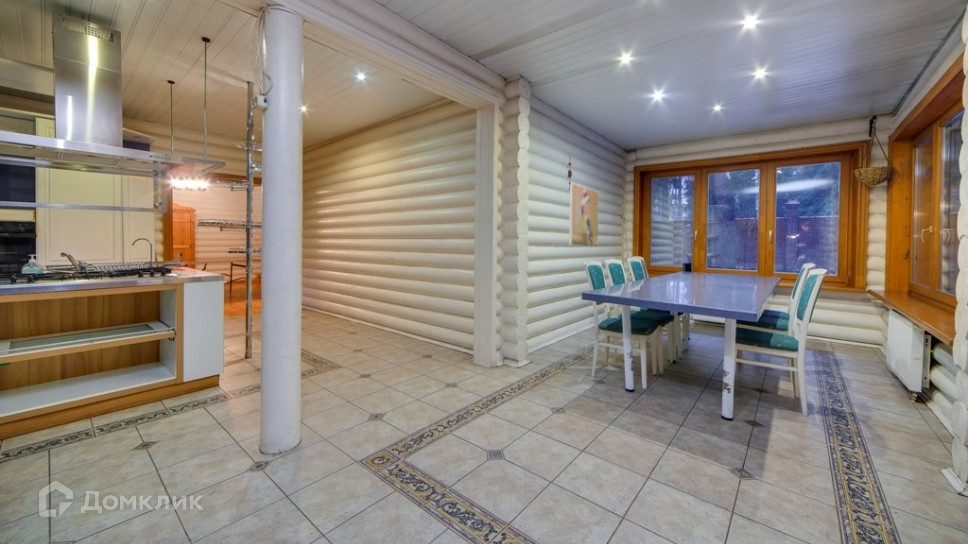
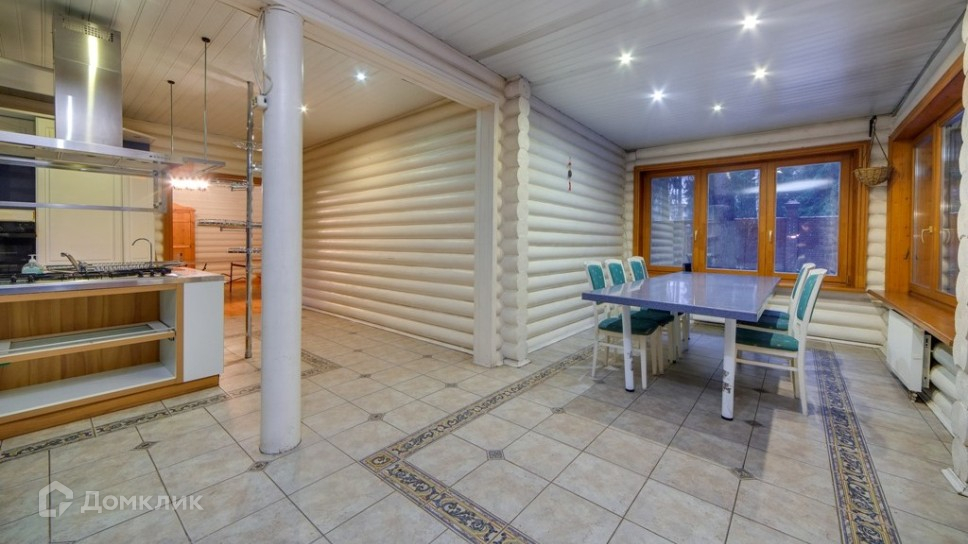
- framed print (584, 217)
